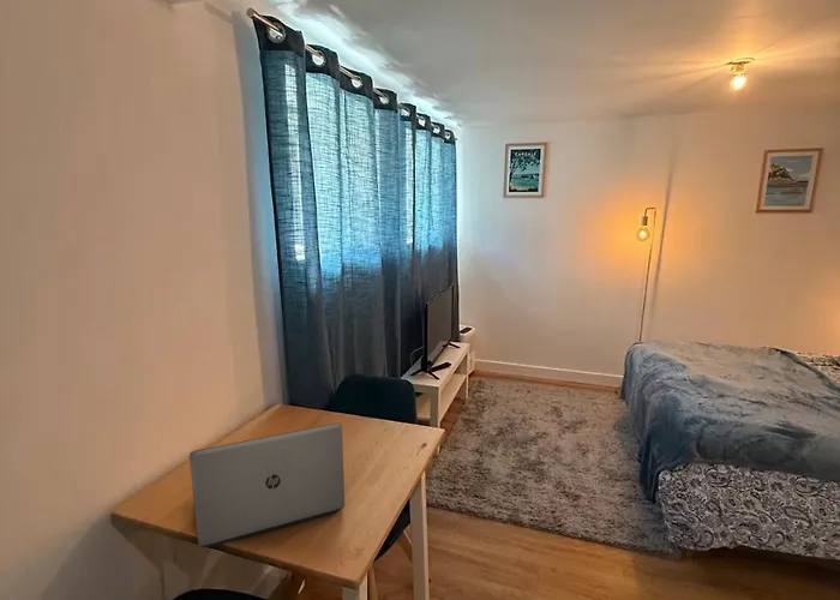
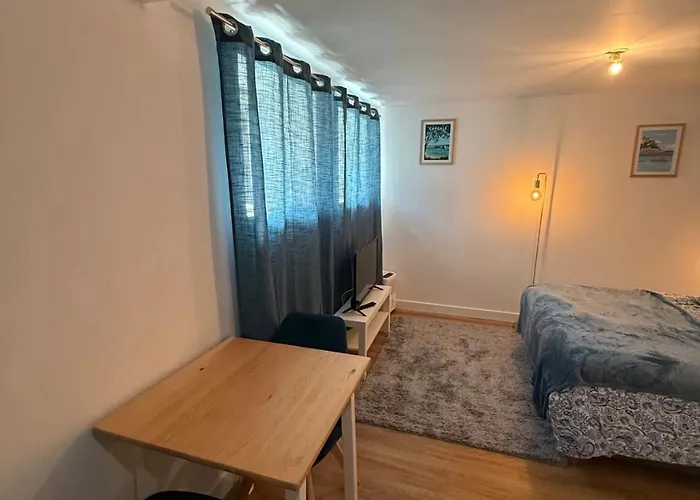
- laptop (268, 461)
